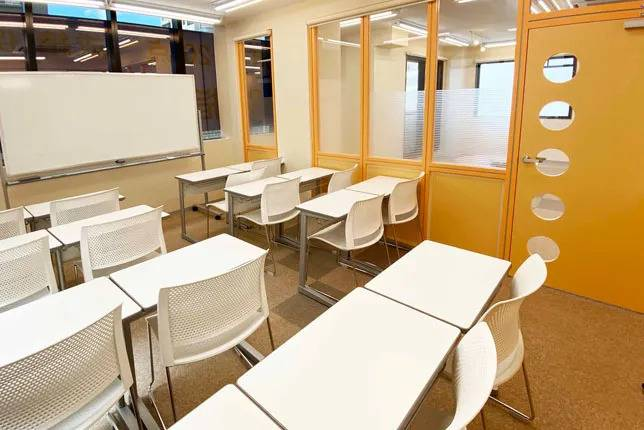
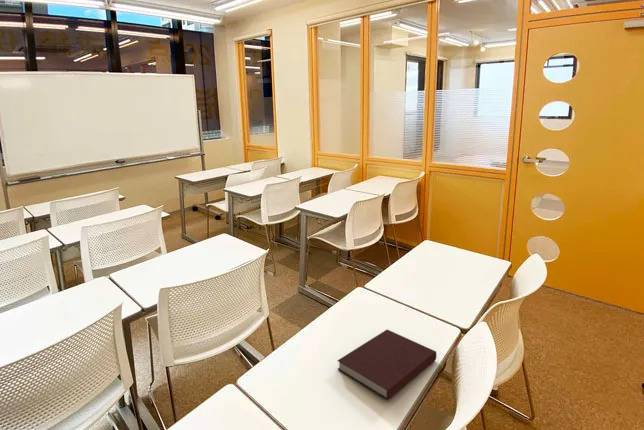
+ notebook (387, 360)
